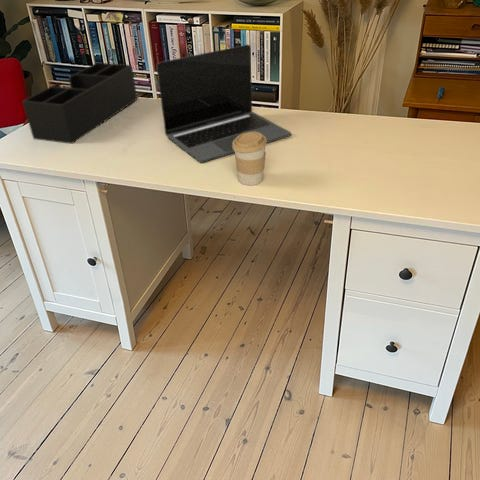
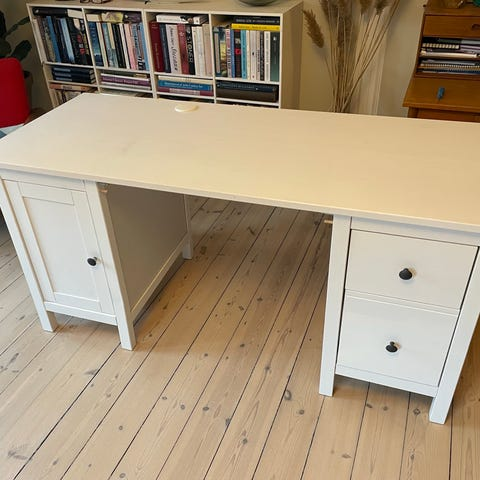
- coffee cup (249, 158)
- laptop (226, 100)
- desk organizer (85, 100)
